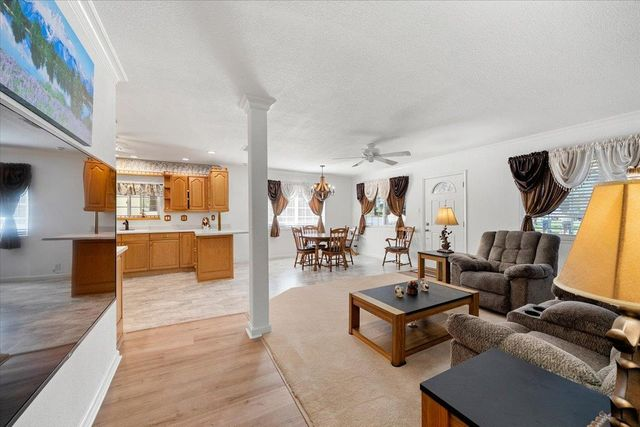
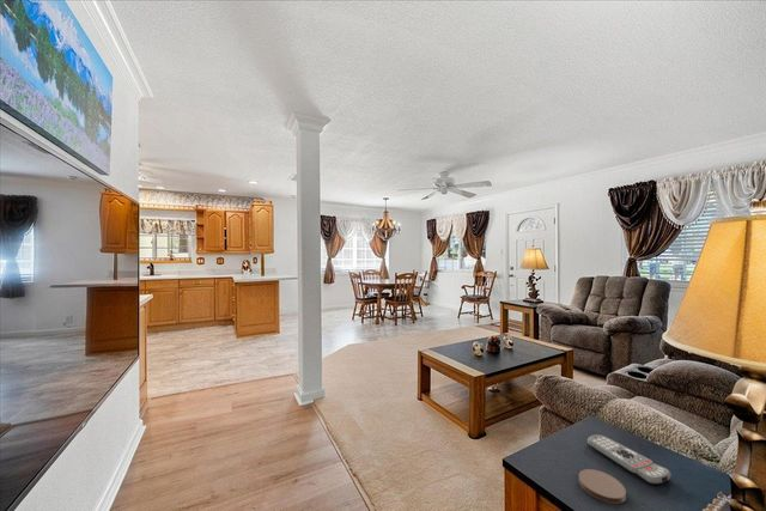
+ remote control (624, 456)
+ coaster (601, 485)
